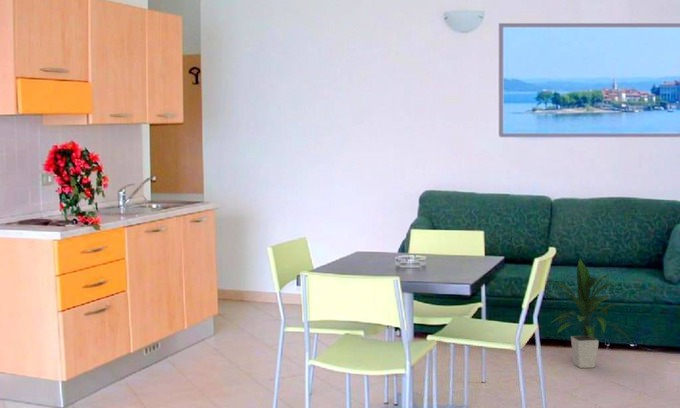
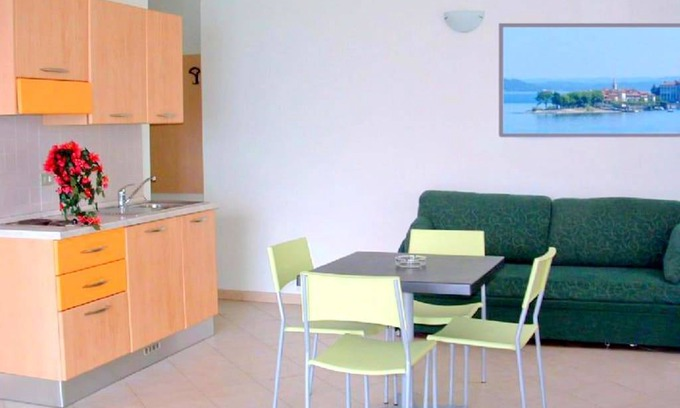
- indoor plant (589, 314)
